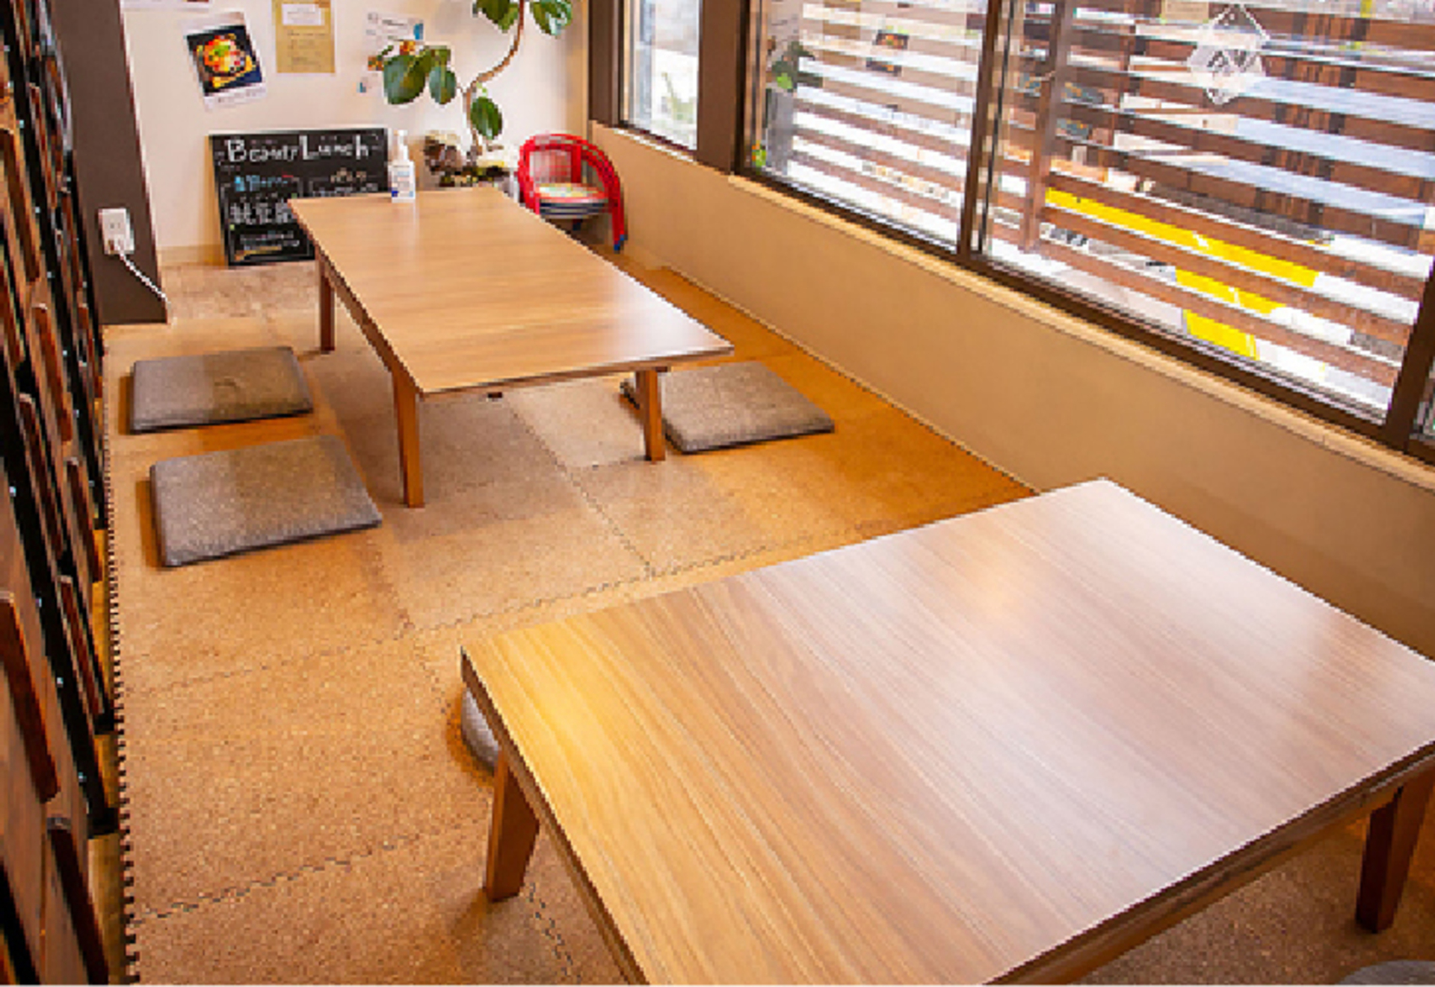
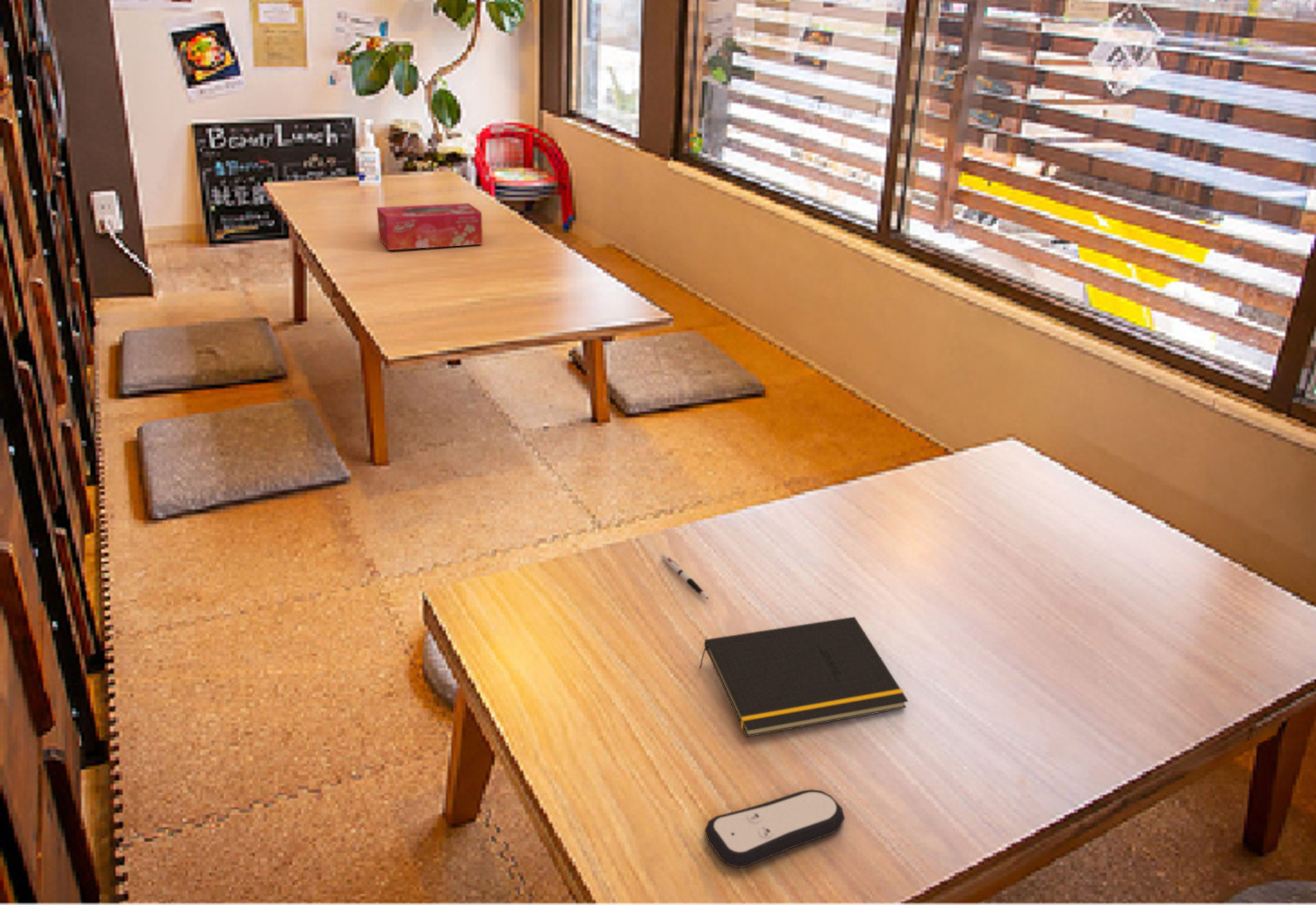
+ remote control (777, 824)
+ notepad (803, 673)
+ pen (685, 576)
+ tissue box (430, 226)
